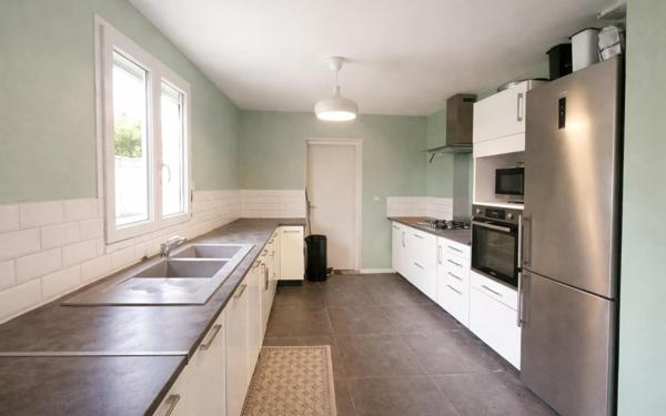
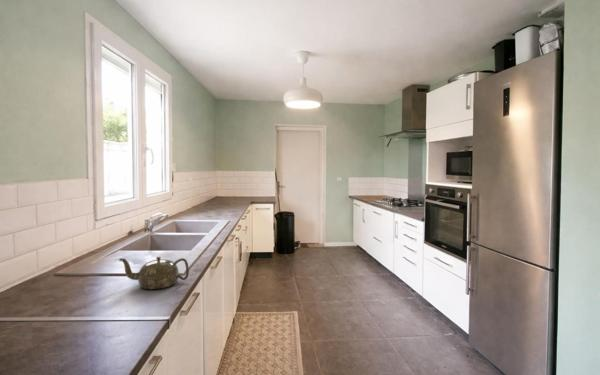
+ teapot (155, 270)
